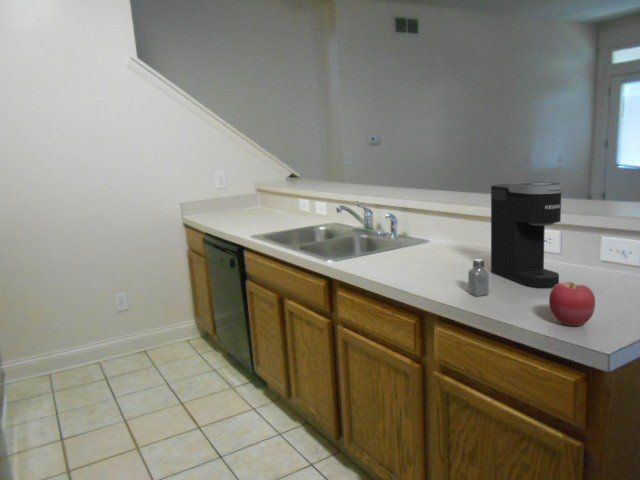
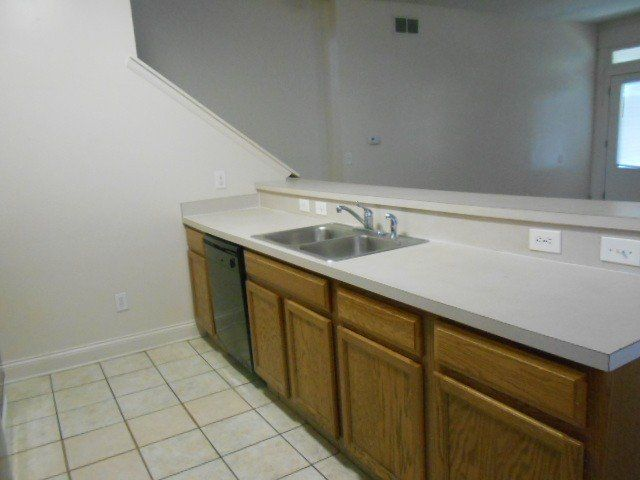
- saltshaker (478, 276)
- apple (572, 303)
- coffee maker (524, 230)
